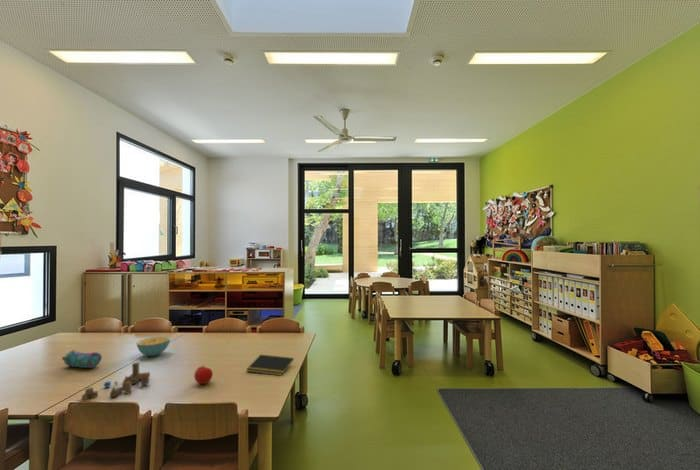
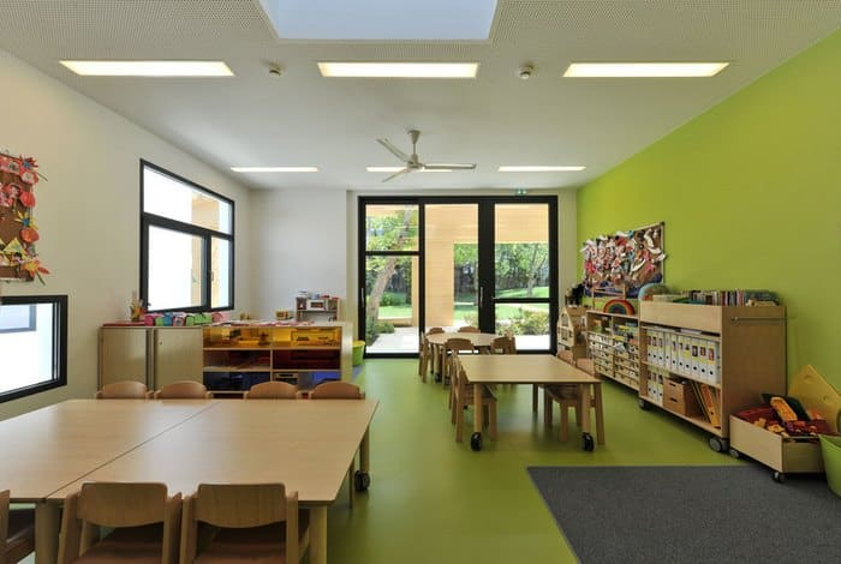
- pencil case (82, 358)
- cereal bowl (153, 347)
- notepad (270, 364)
- toy blocks (124, 379)
- fruit (203, 373)
